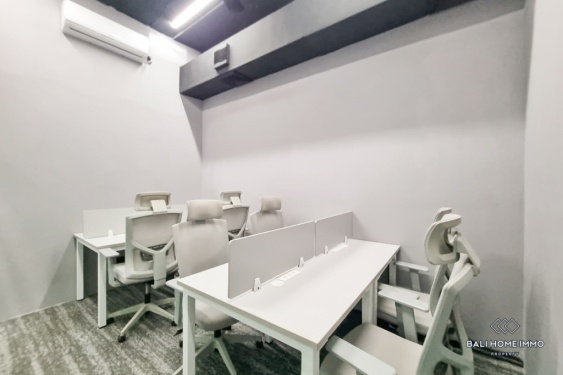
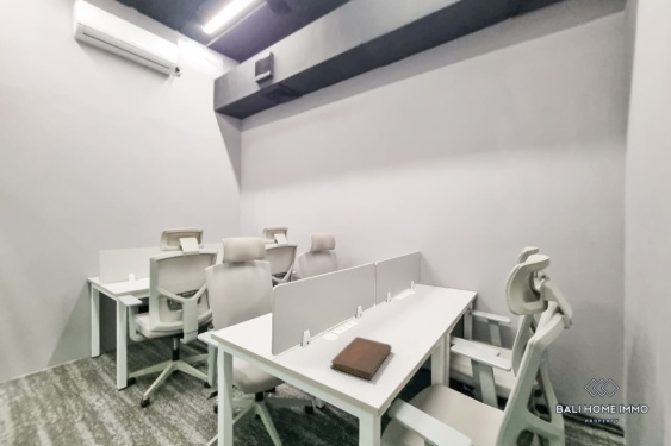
+ notebook (362, 354)
